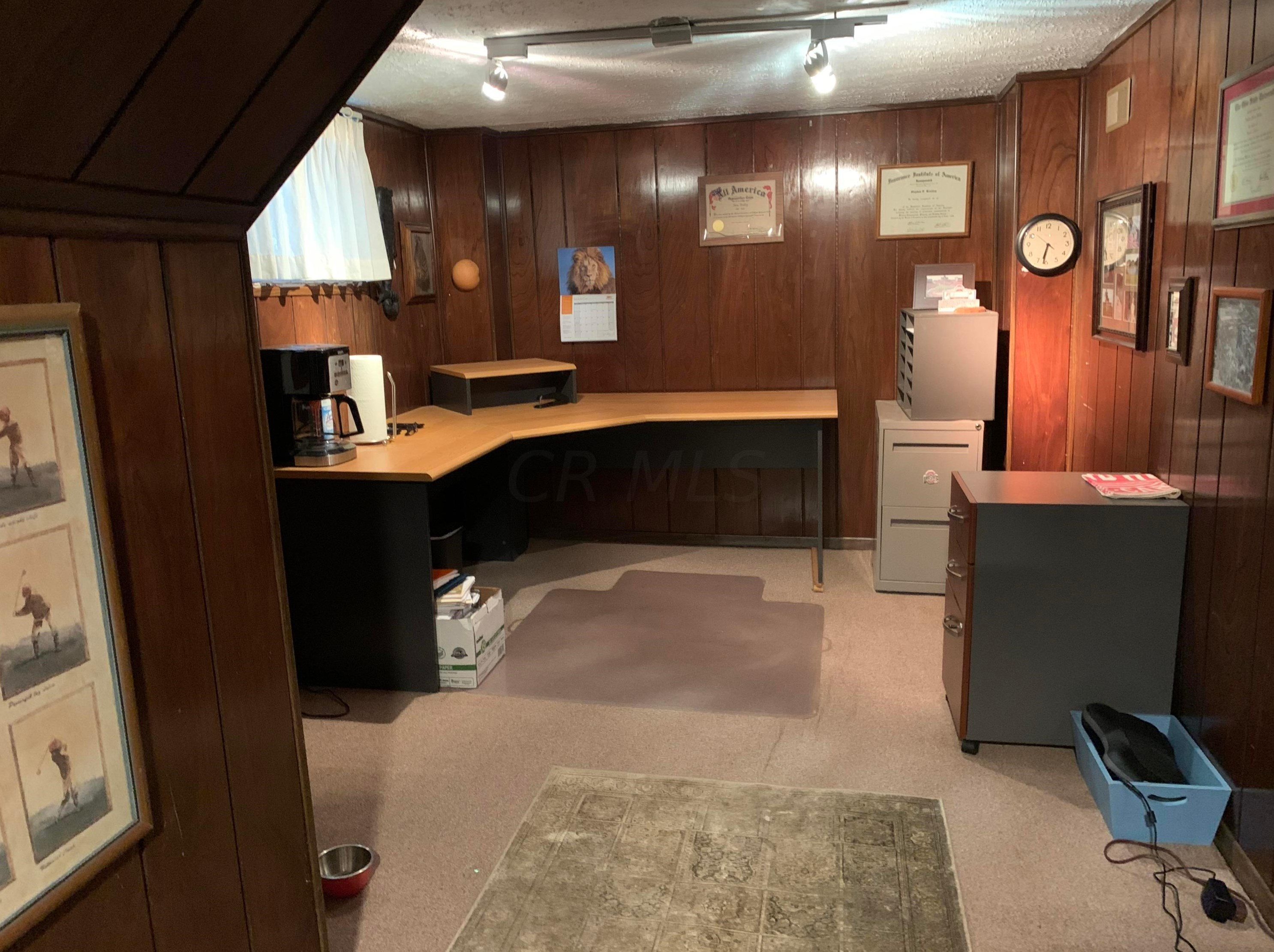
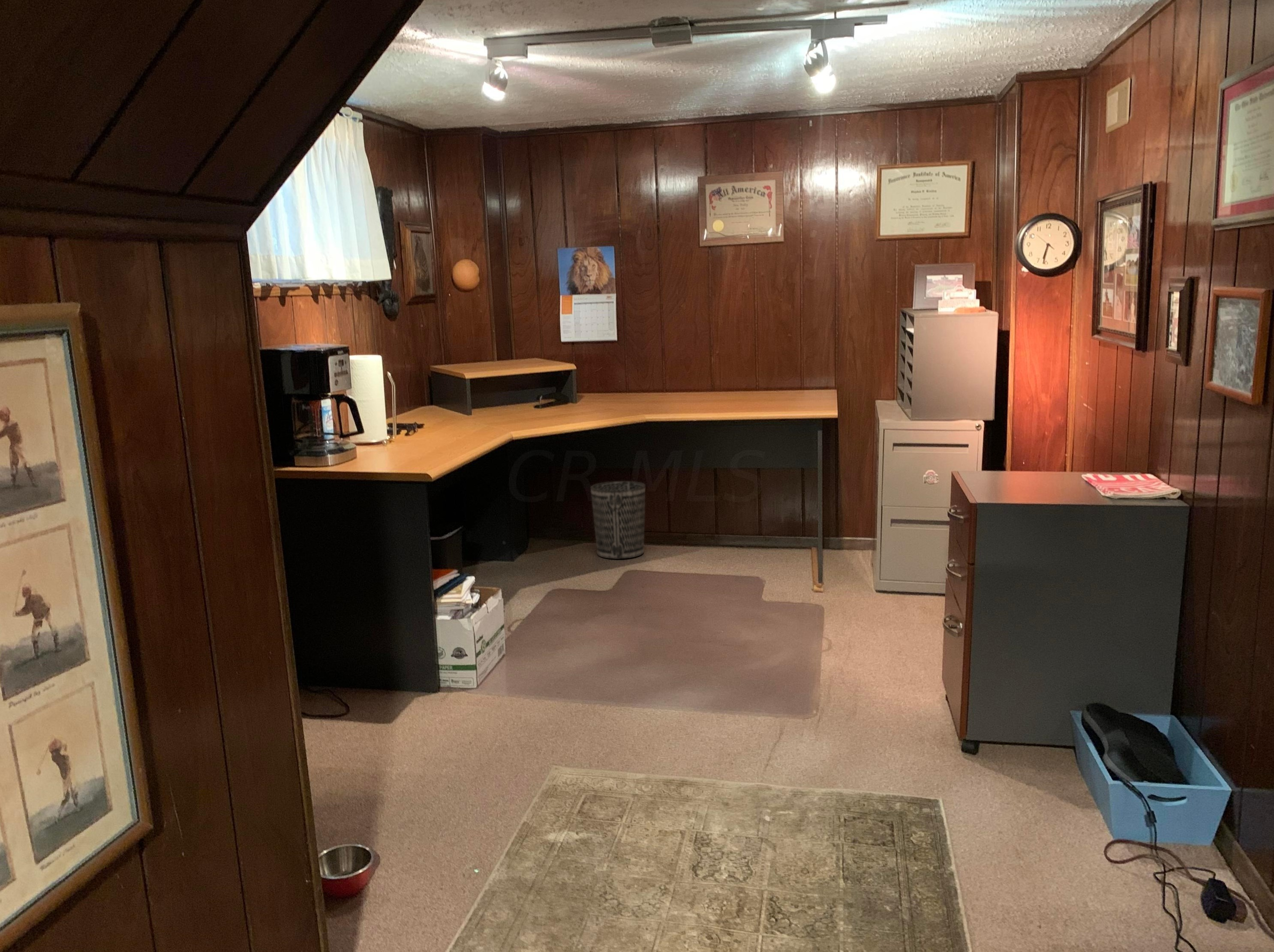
+ wastebasket (619, 519)
